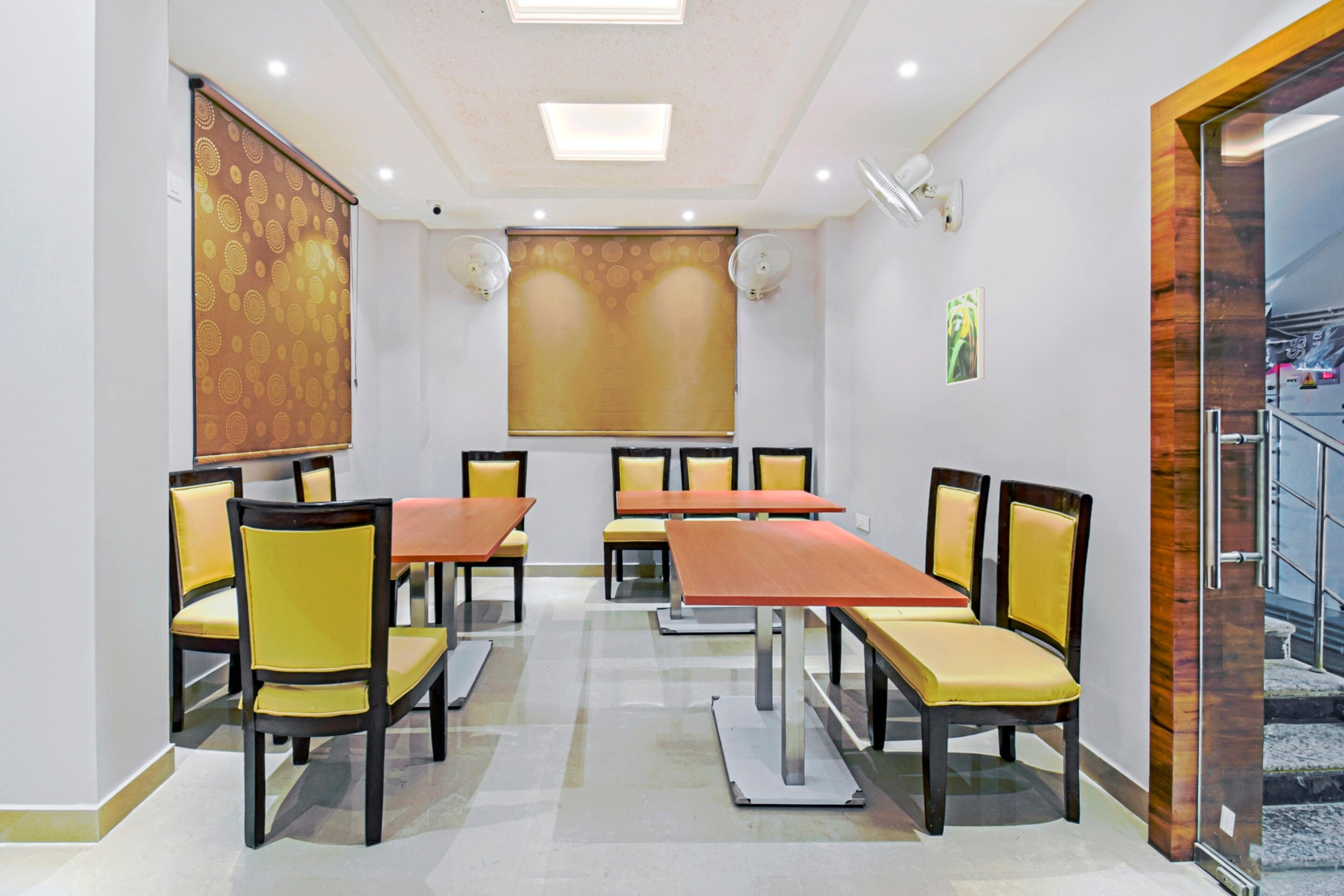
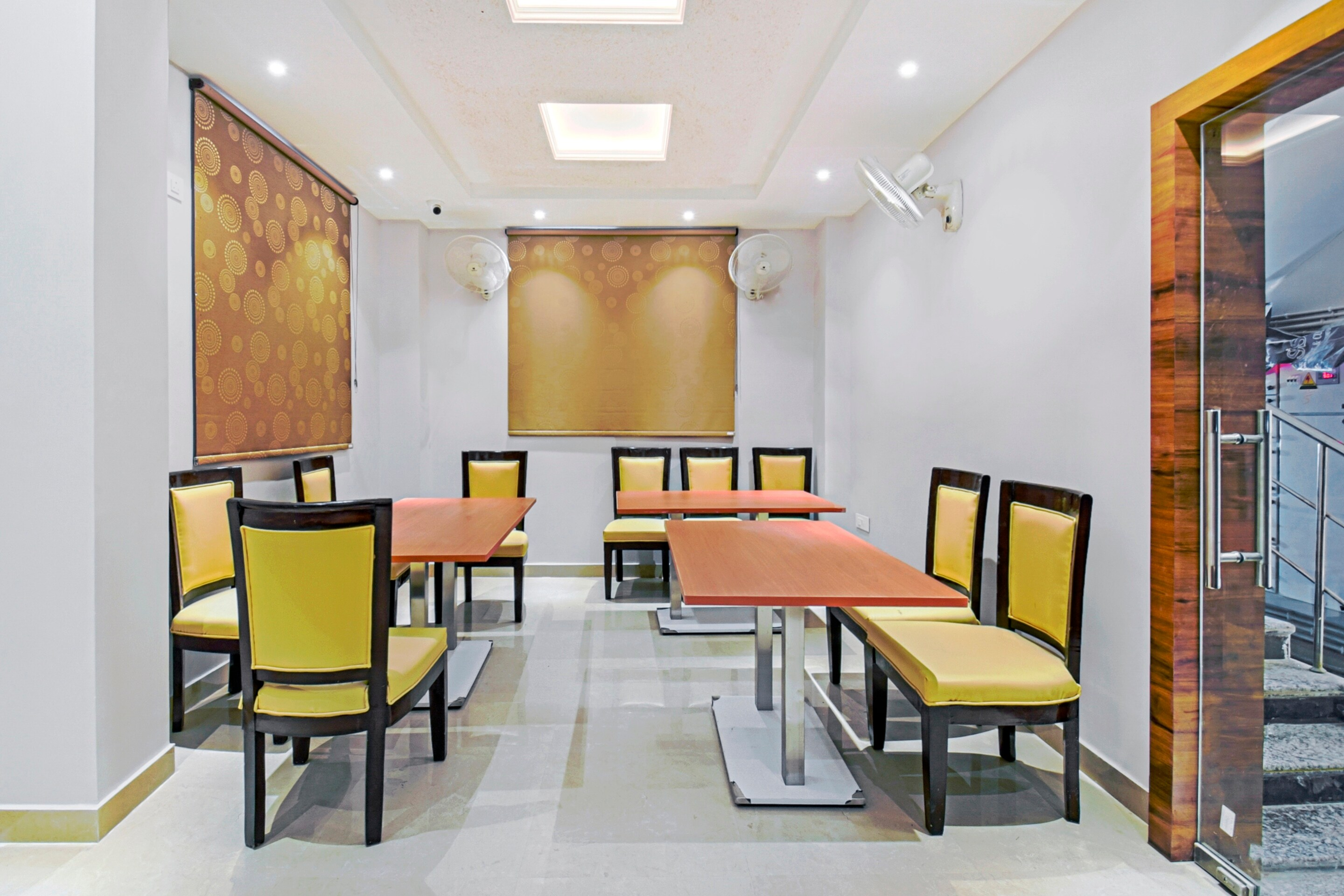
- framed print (964, 338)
